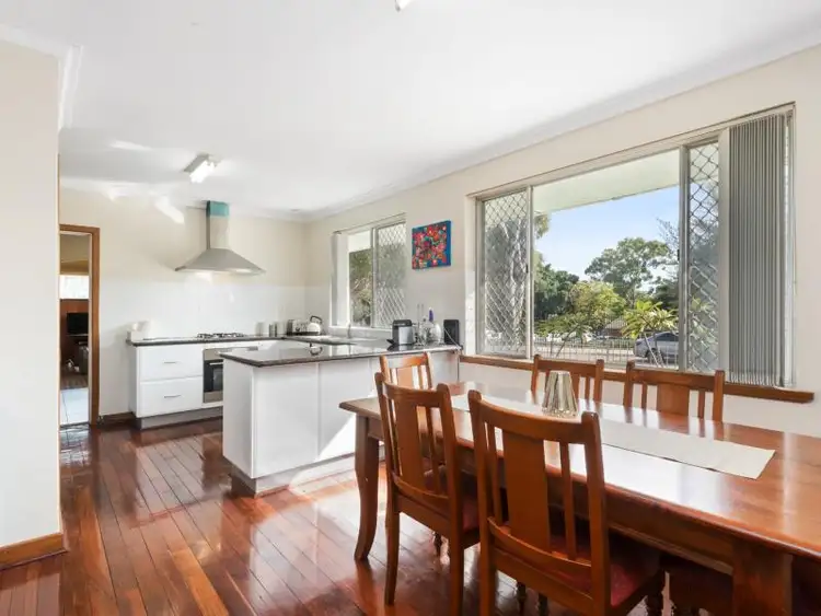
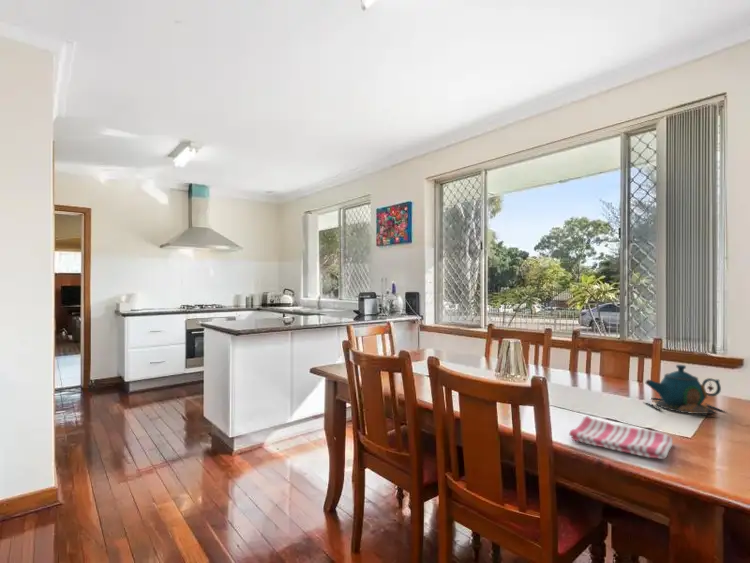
+ dish towel (620, 436)
+ teapot (684, 386)
